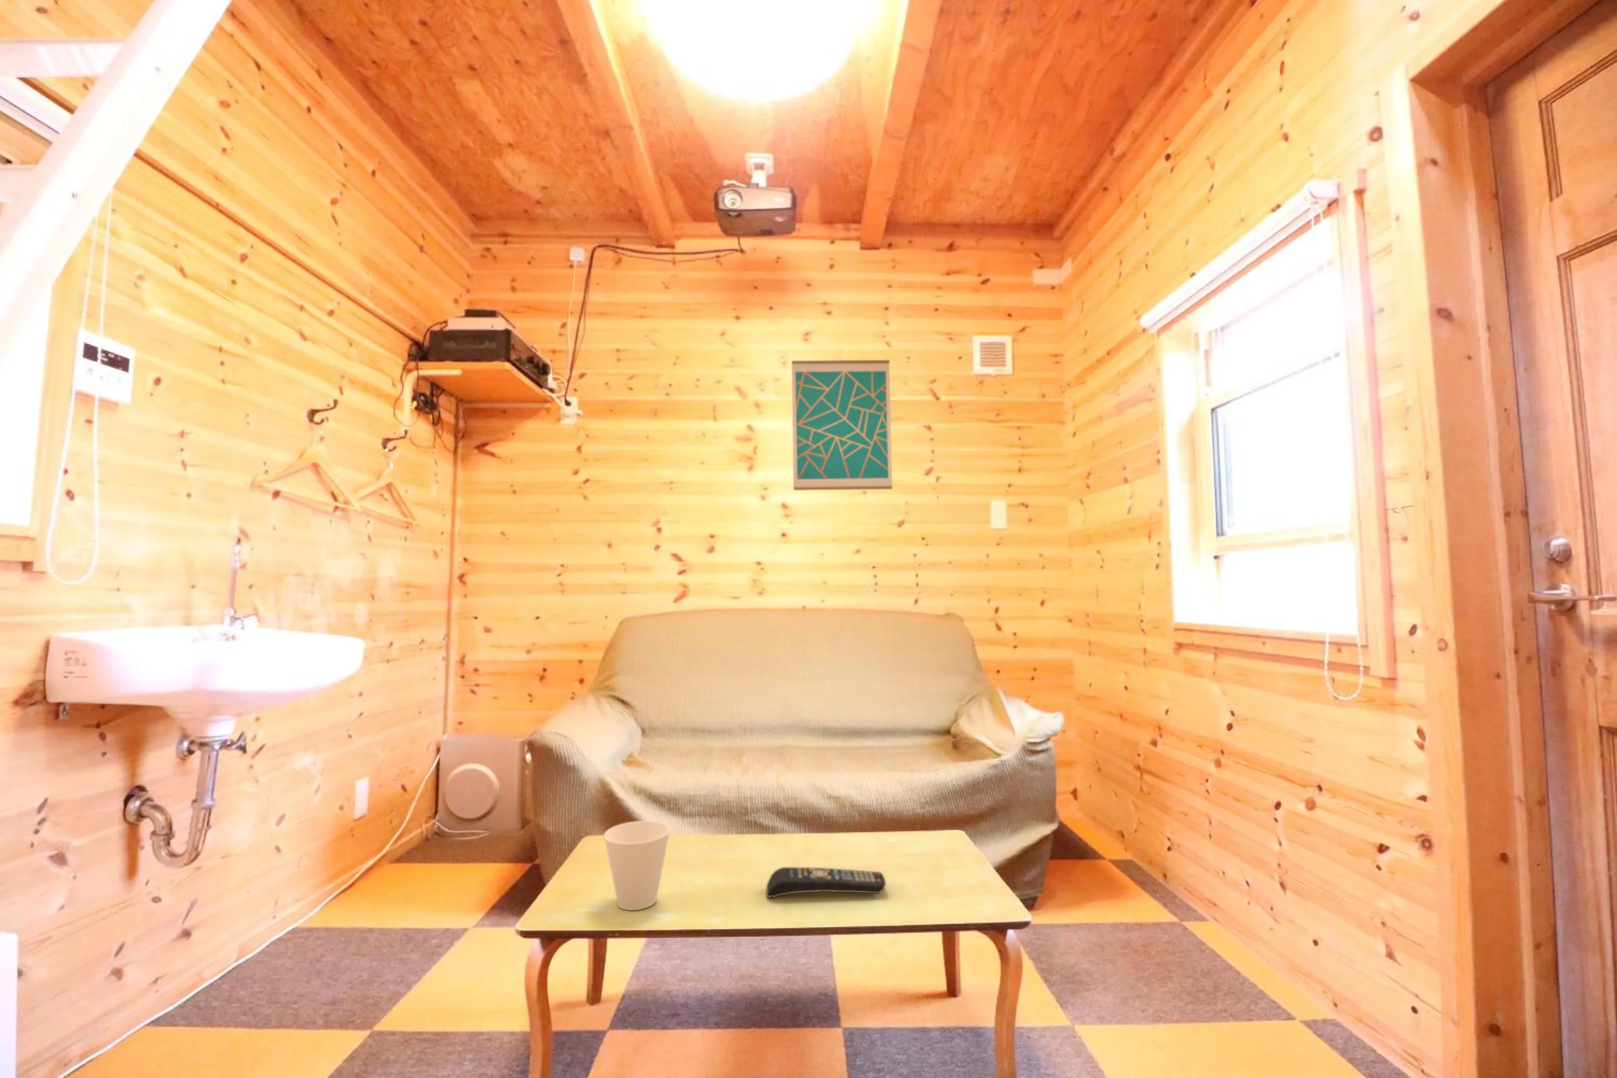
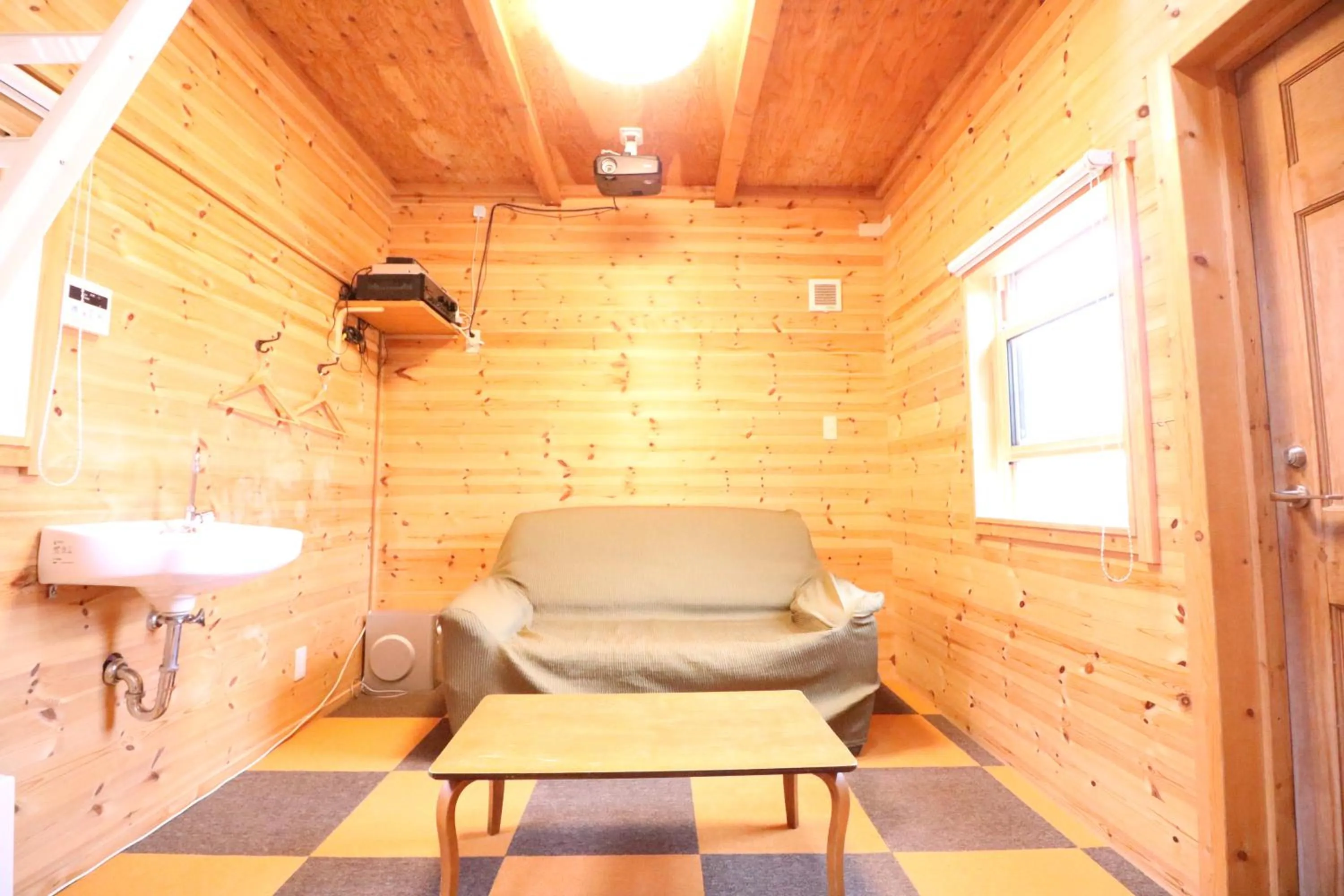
- wall art (841, 425)
- cup (638, 866)
- remote control (825, 881)
